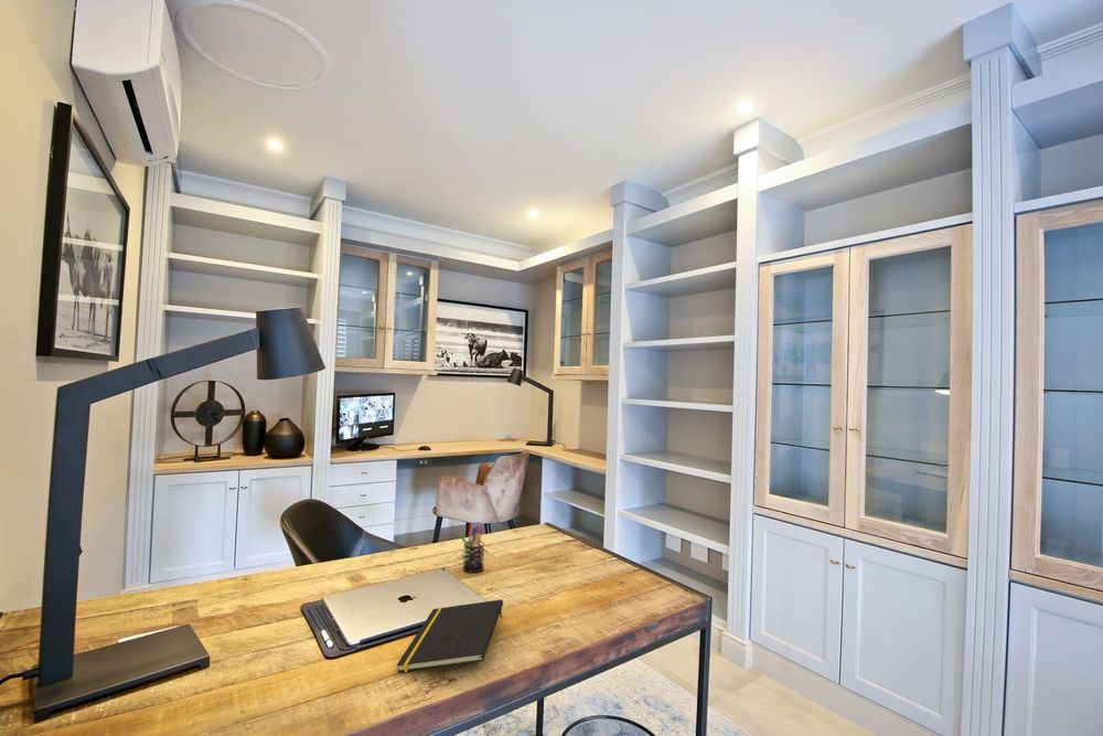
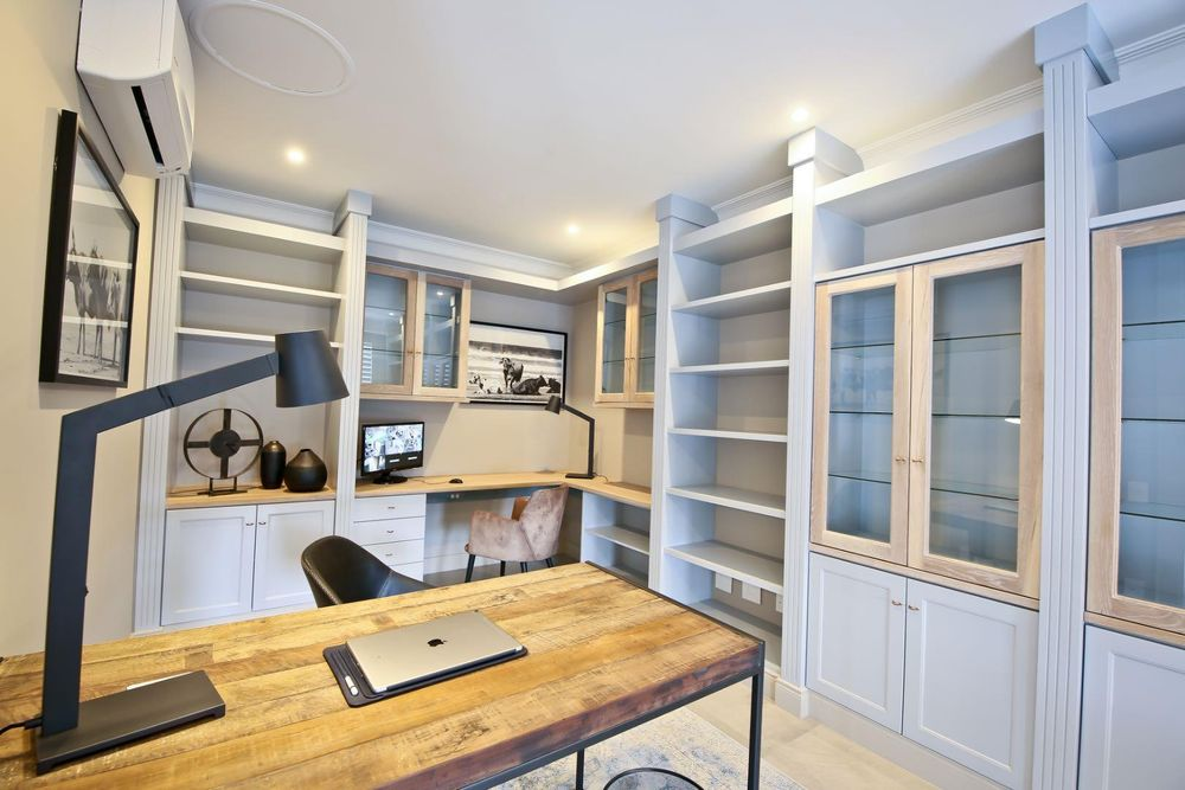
- pen holder (471, 546)
- notepad (454, 631)
